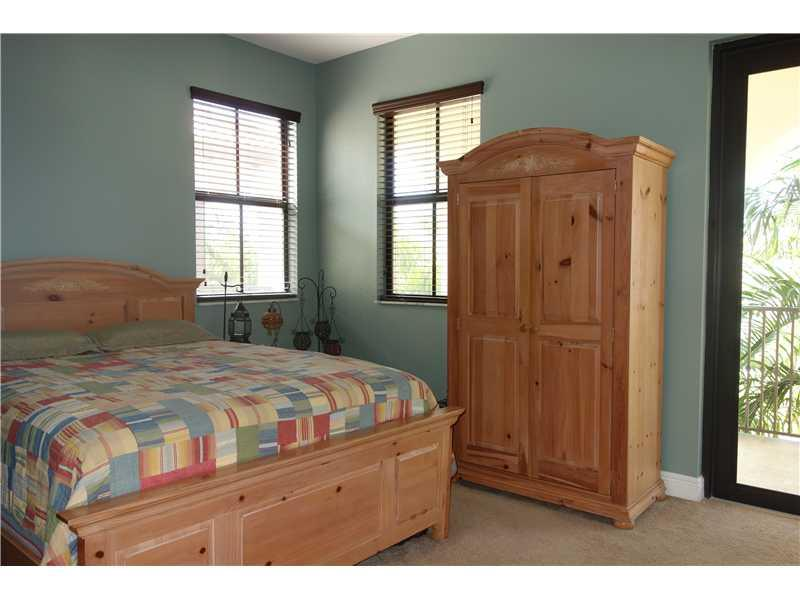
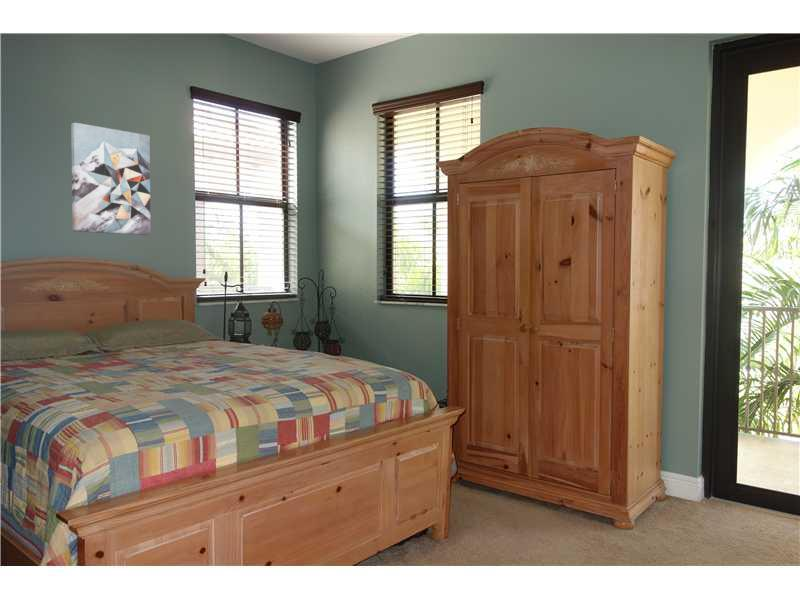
+ wall art (112, 181)
